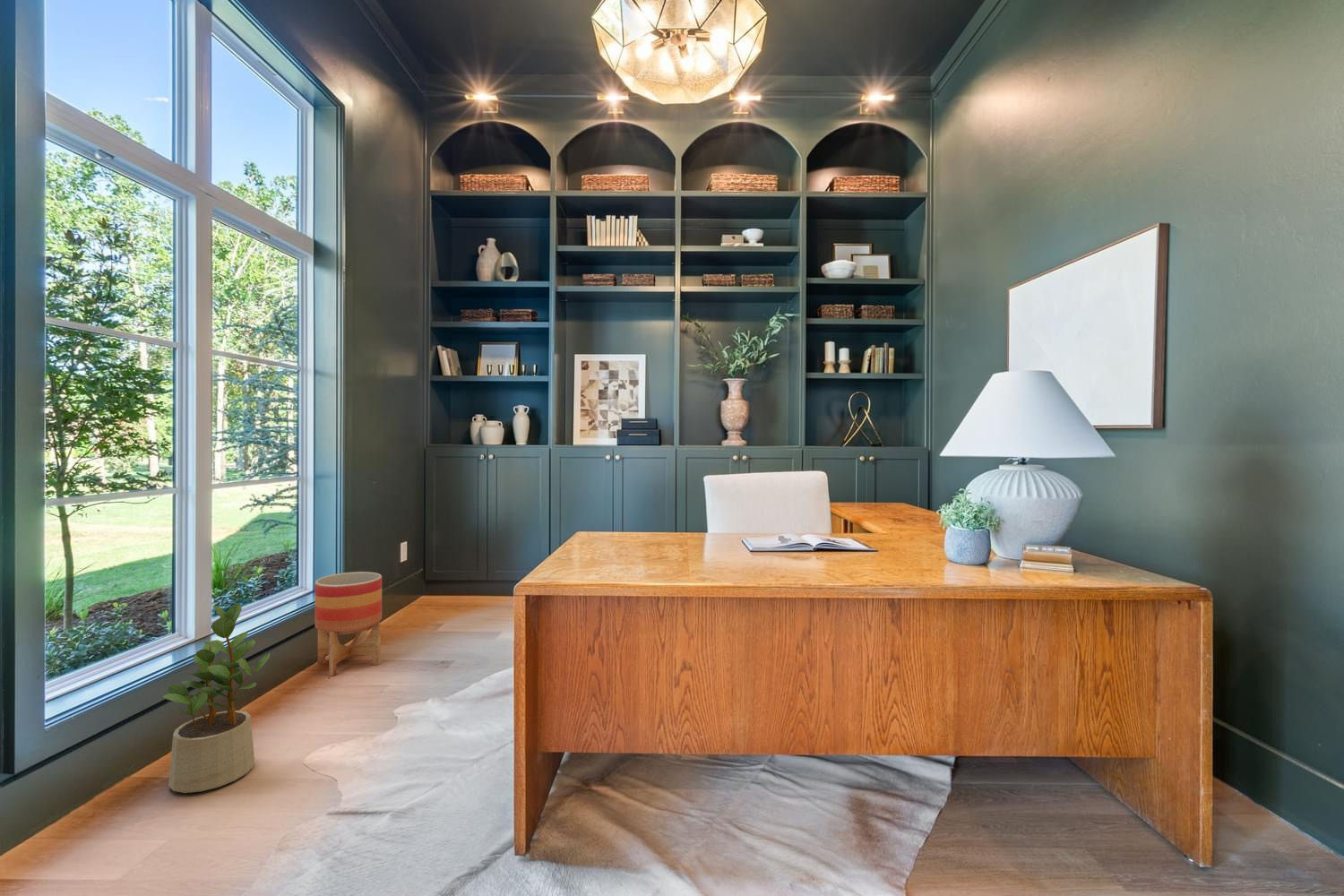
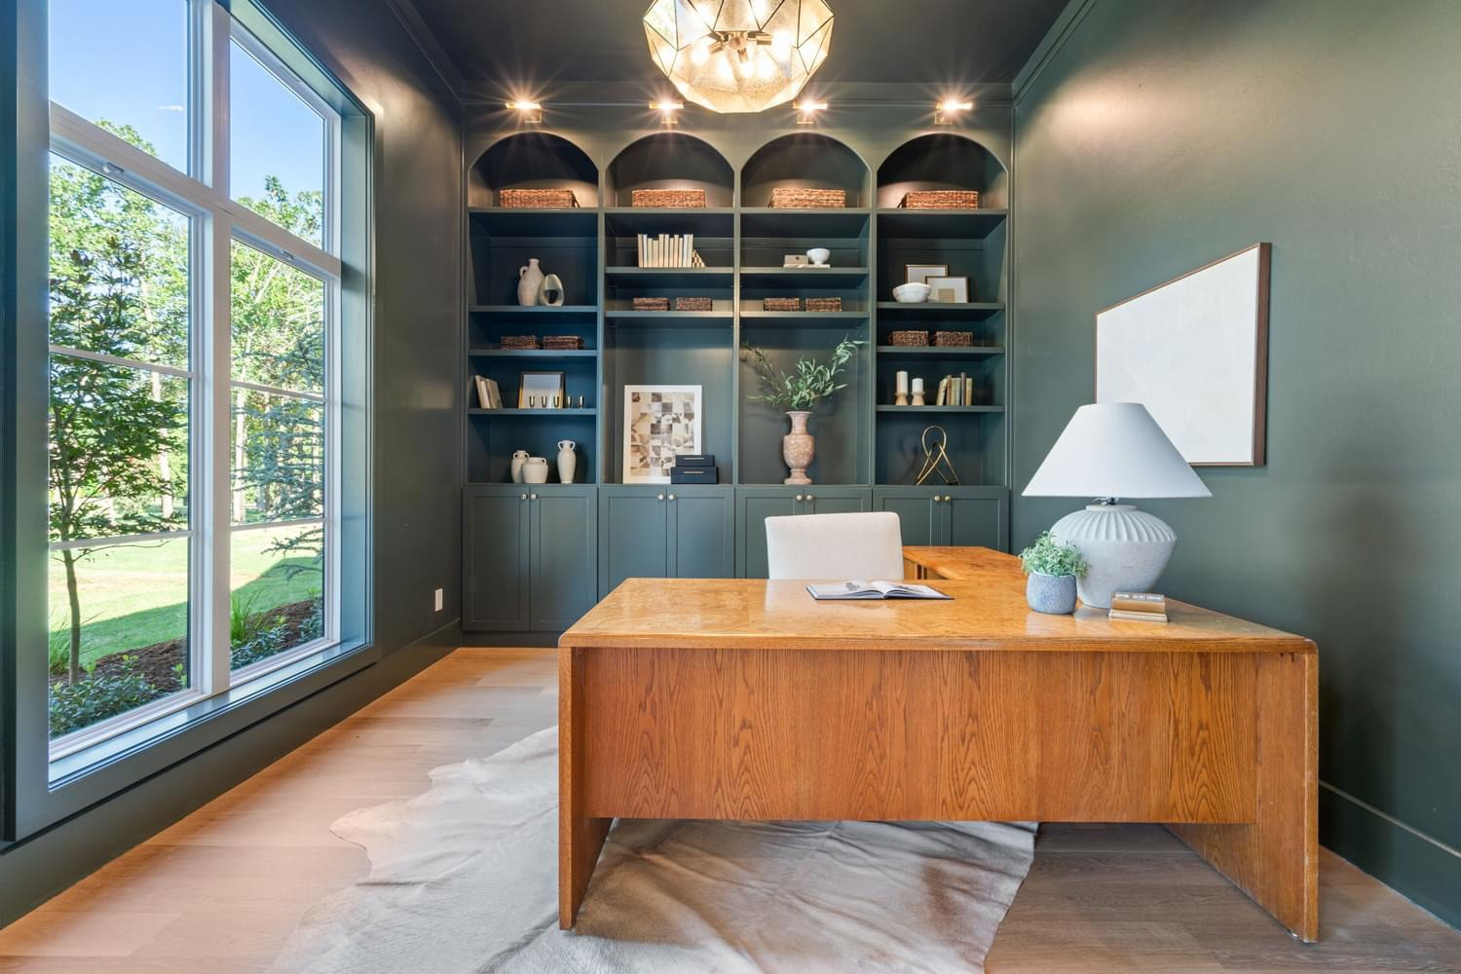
- planter (349, 621)
- potted plant (208, 688)
